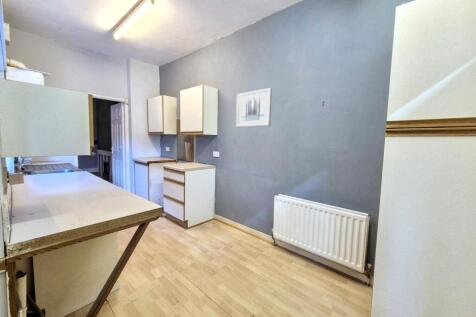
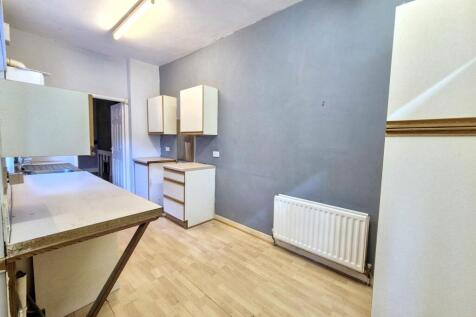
- wall art (252, 109)
